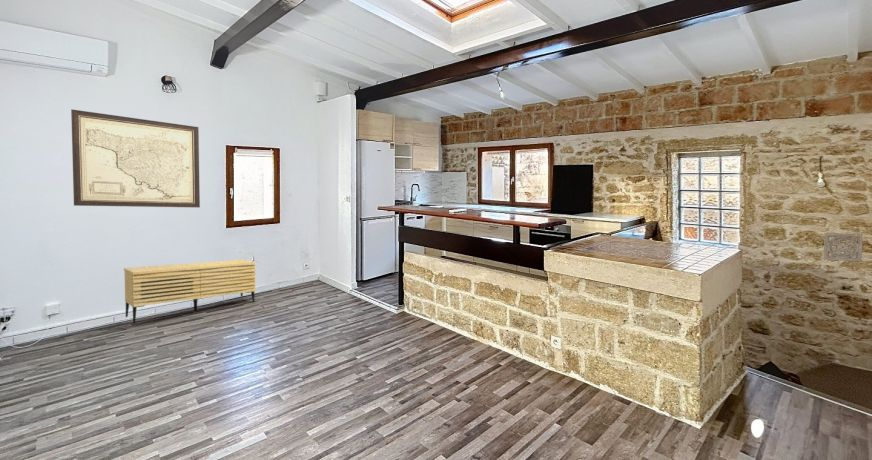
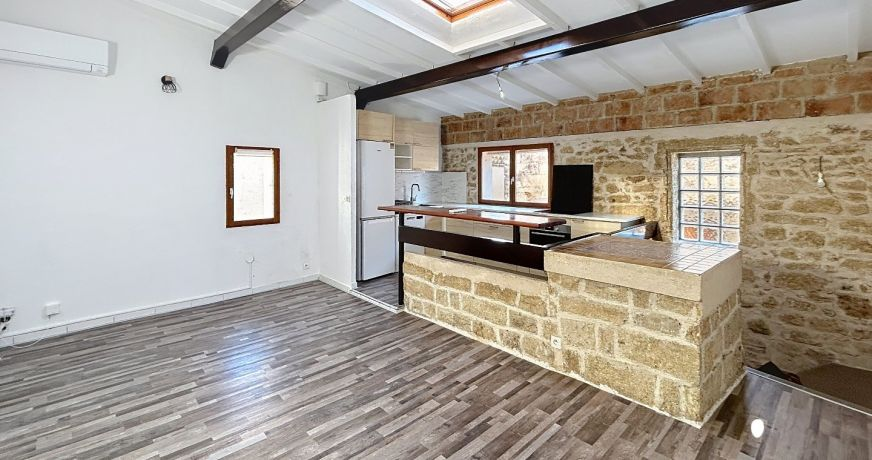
- wall ornament (842, 247)
- sideboard (194, 287)
- wall art (141, 163)
